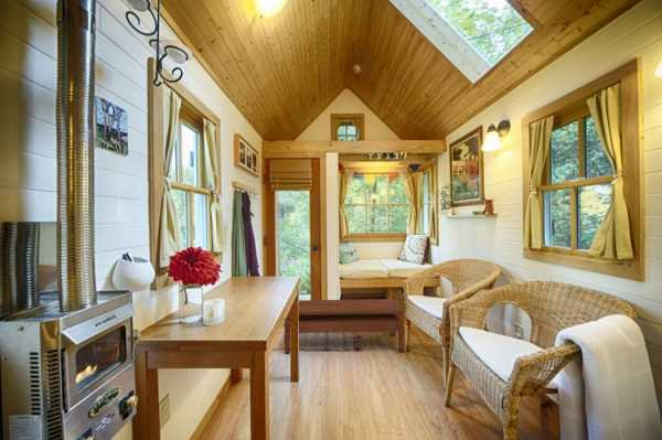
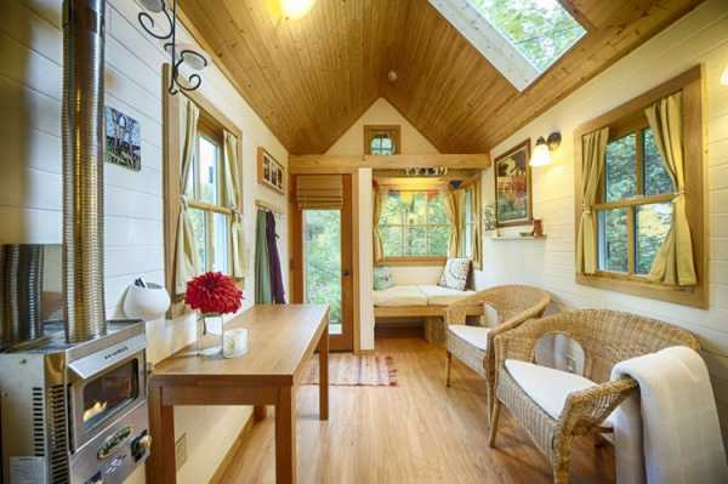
- coffee table (343, 324)
